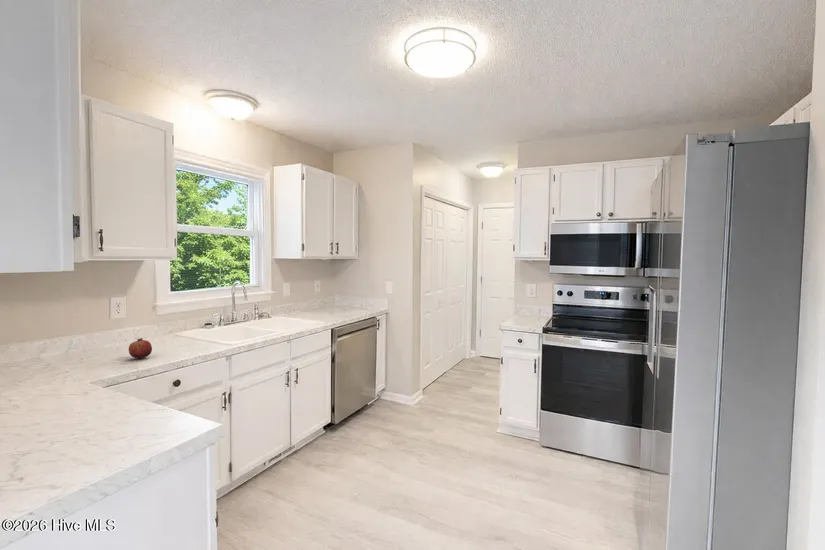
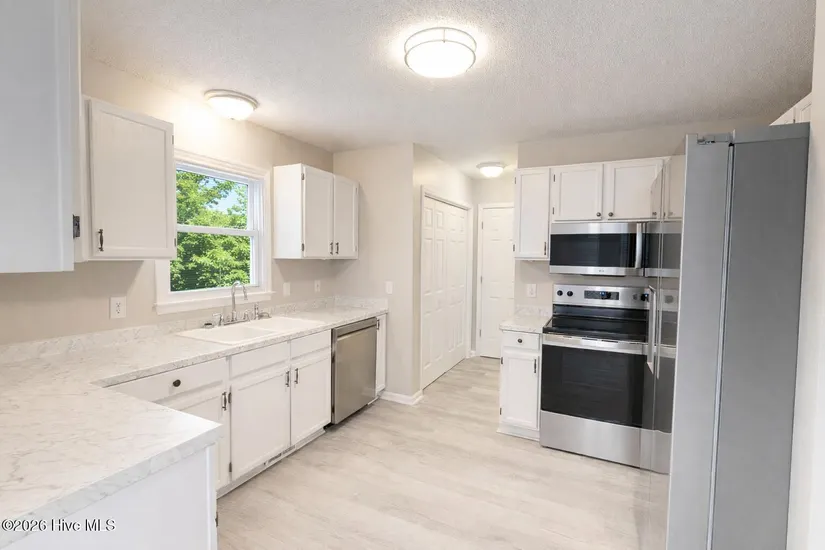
- fruit (140, 348)
